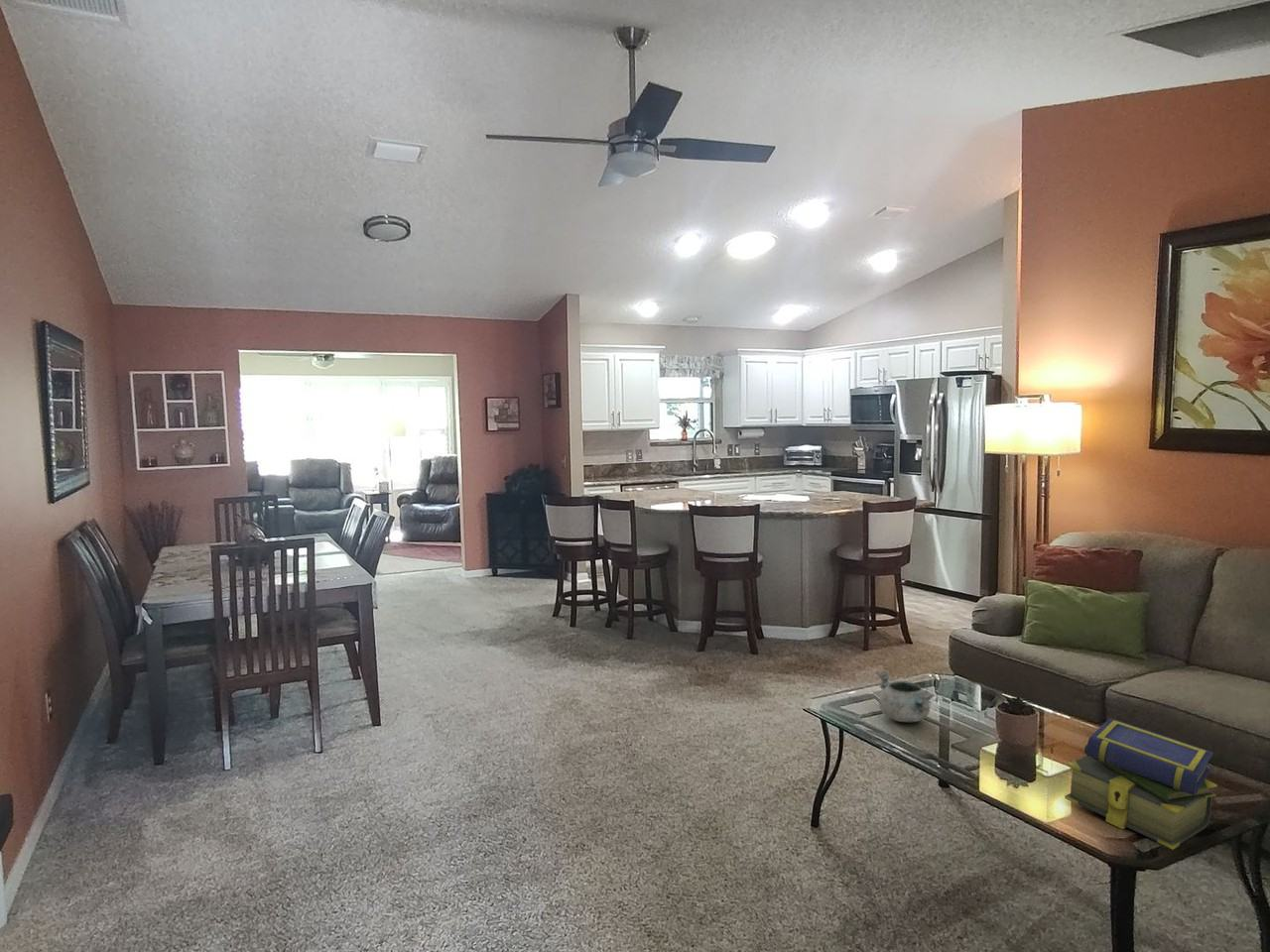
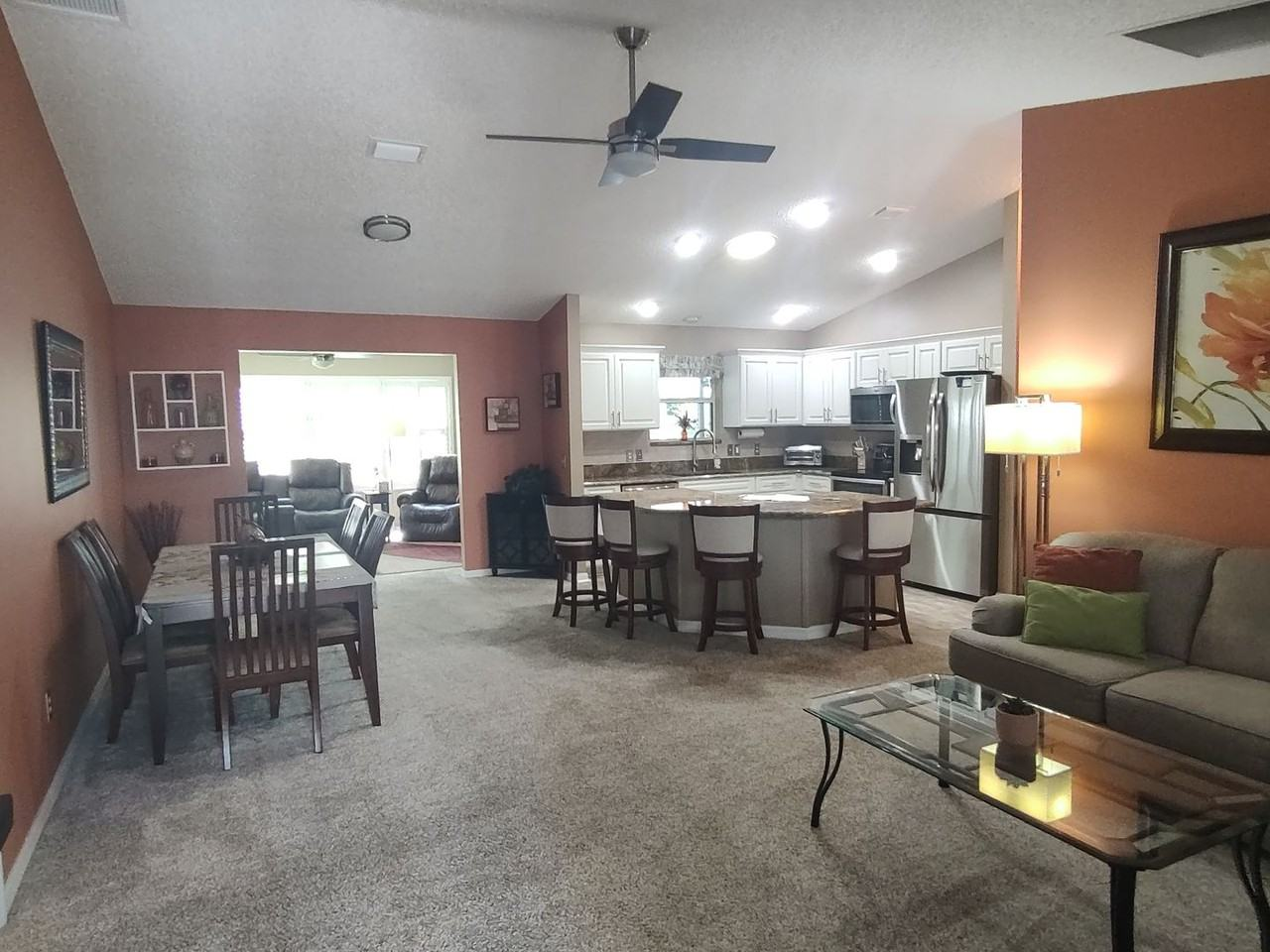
- stack of books (1143, 776)
- decorative bowl (905, 699)
